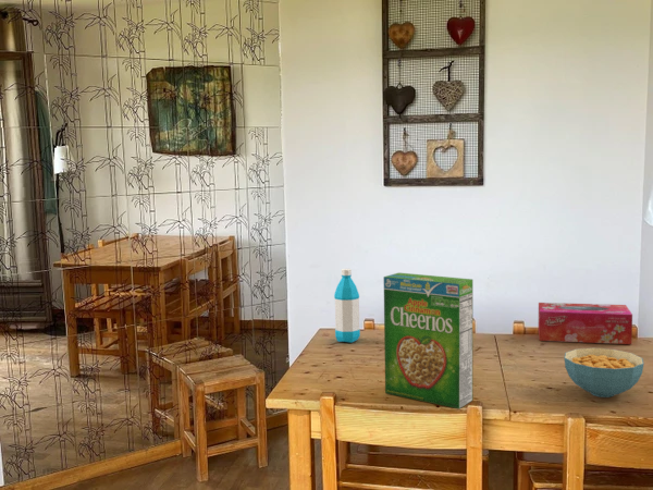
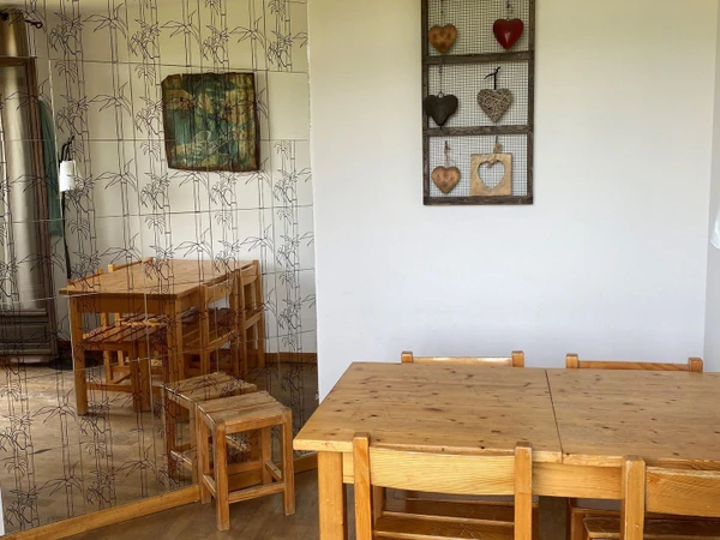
- cereal bowl (602, 376)
- water bottle (346, 305)
- tissue box (582, 322)
- cereal box (428, 338)
